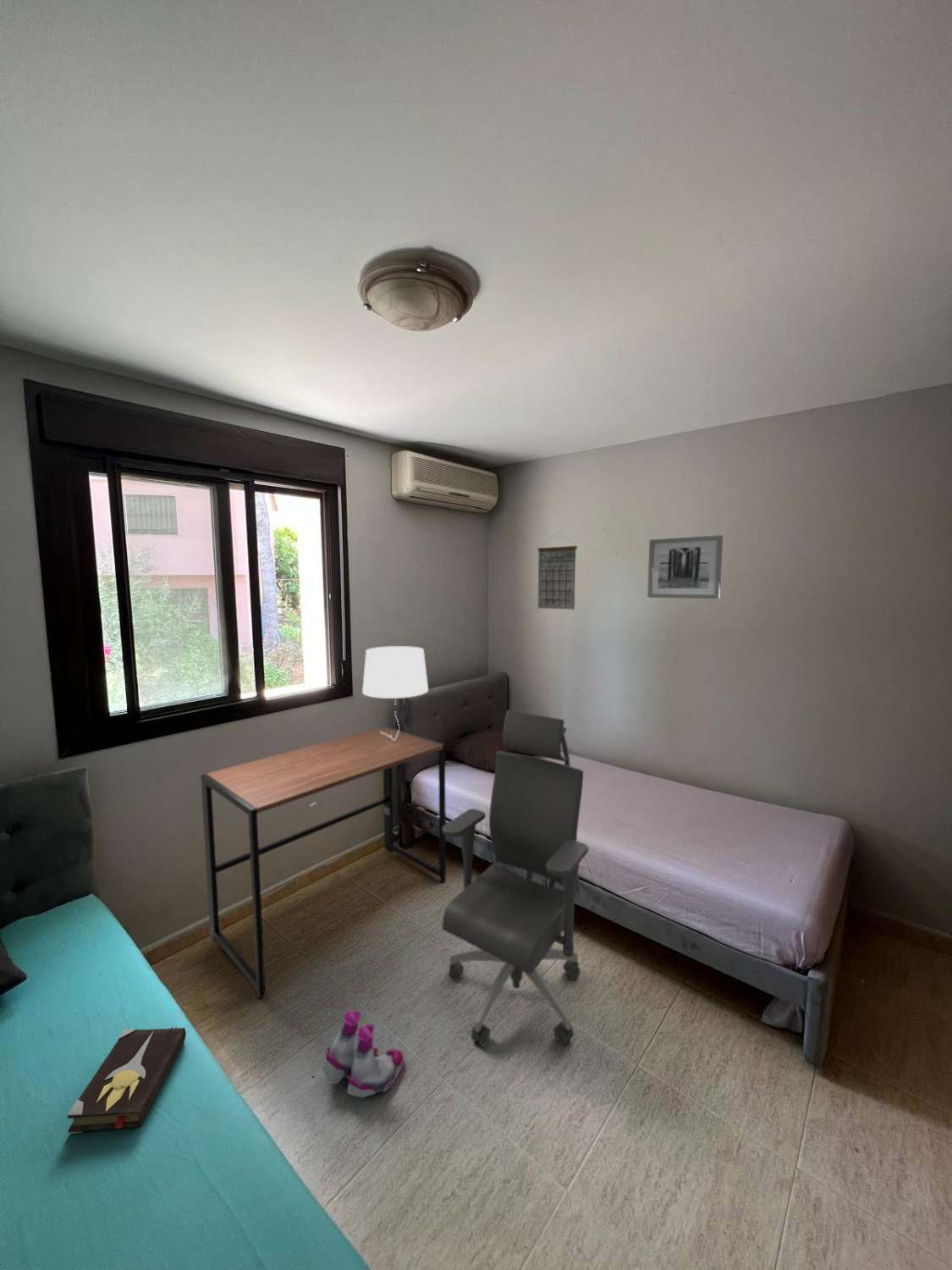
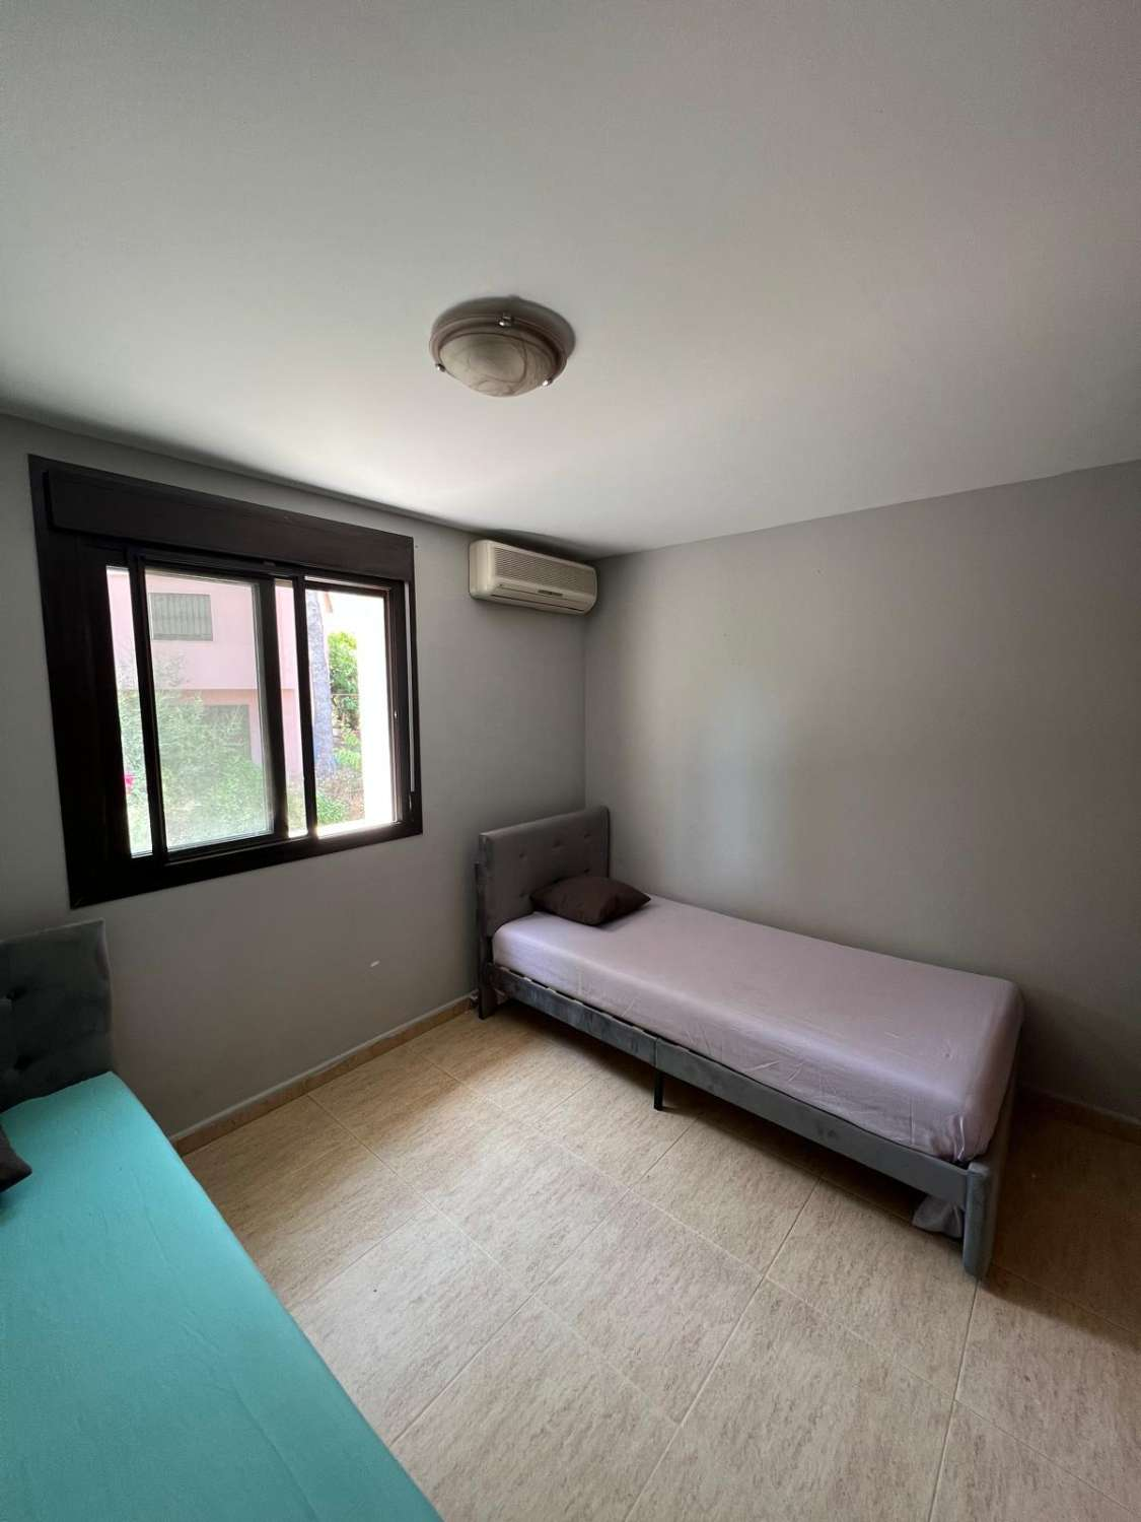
- hardback book (131, 1074)
- wall art (683, 568)
- office chair (520, 859)
- desk (332, 825)
- calendar (556, 571)
- table lamp (393, 695)
- boots (363, 1046)
